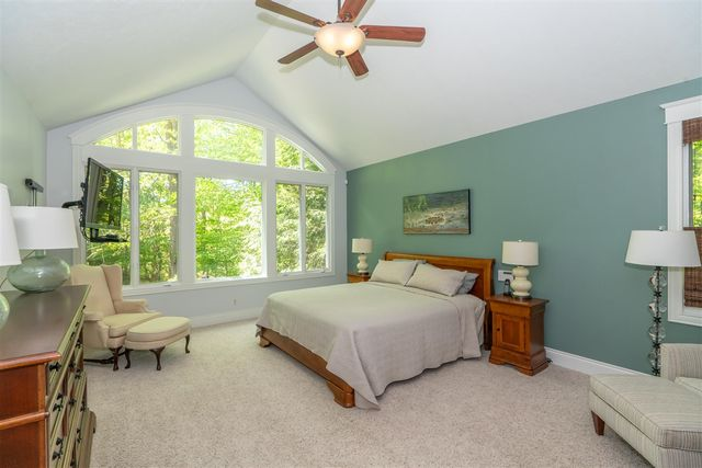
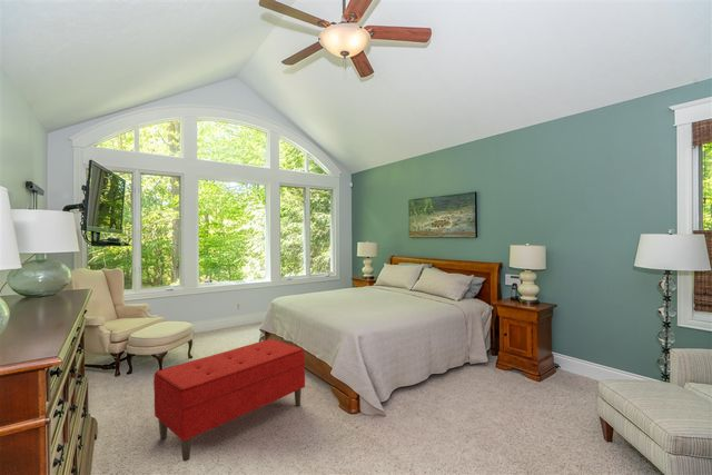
+ bench (236, 389)
